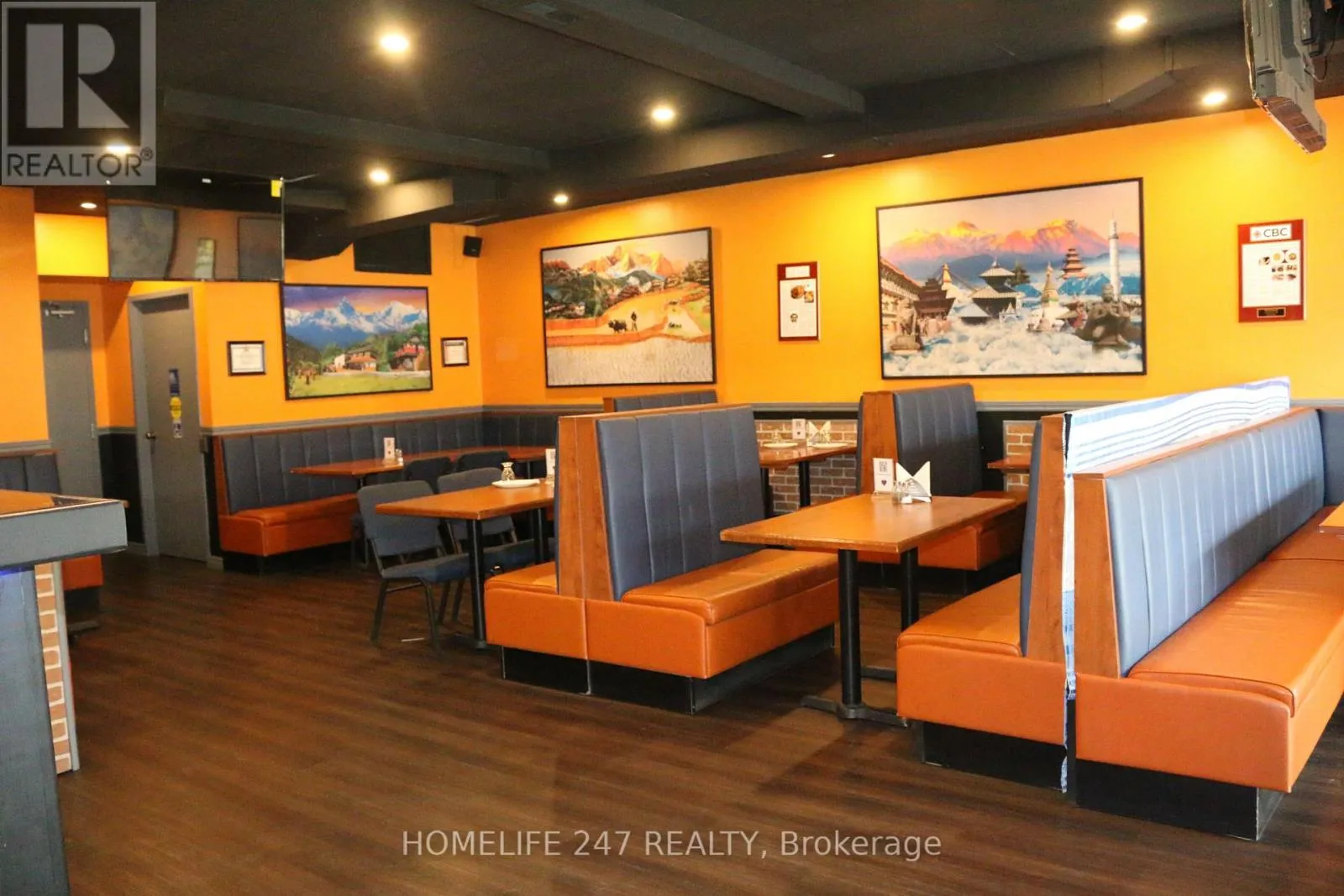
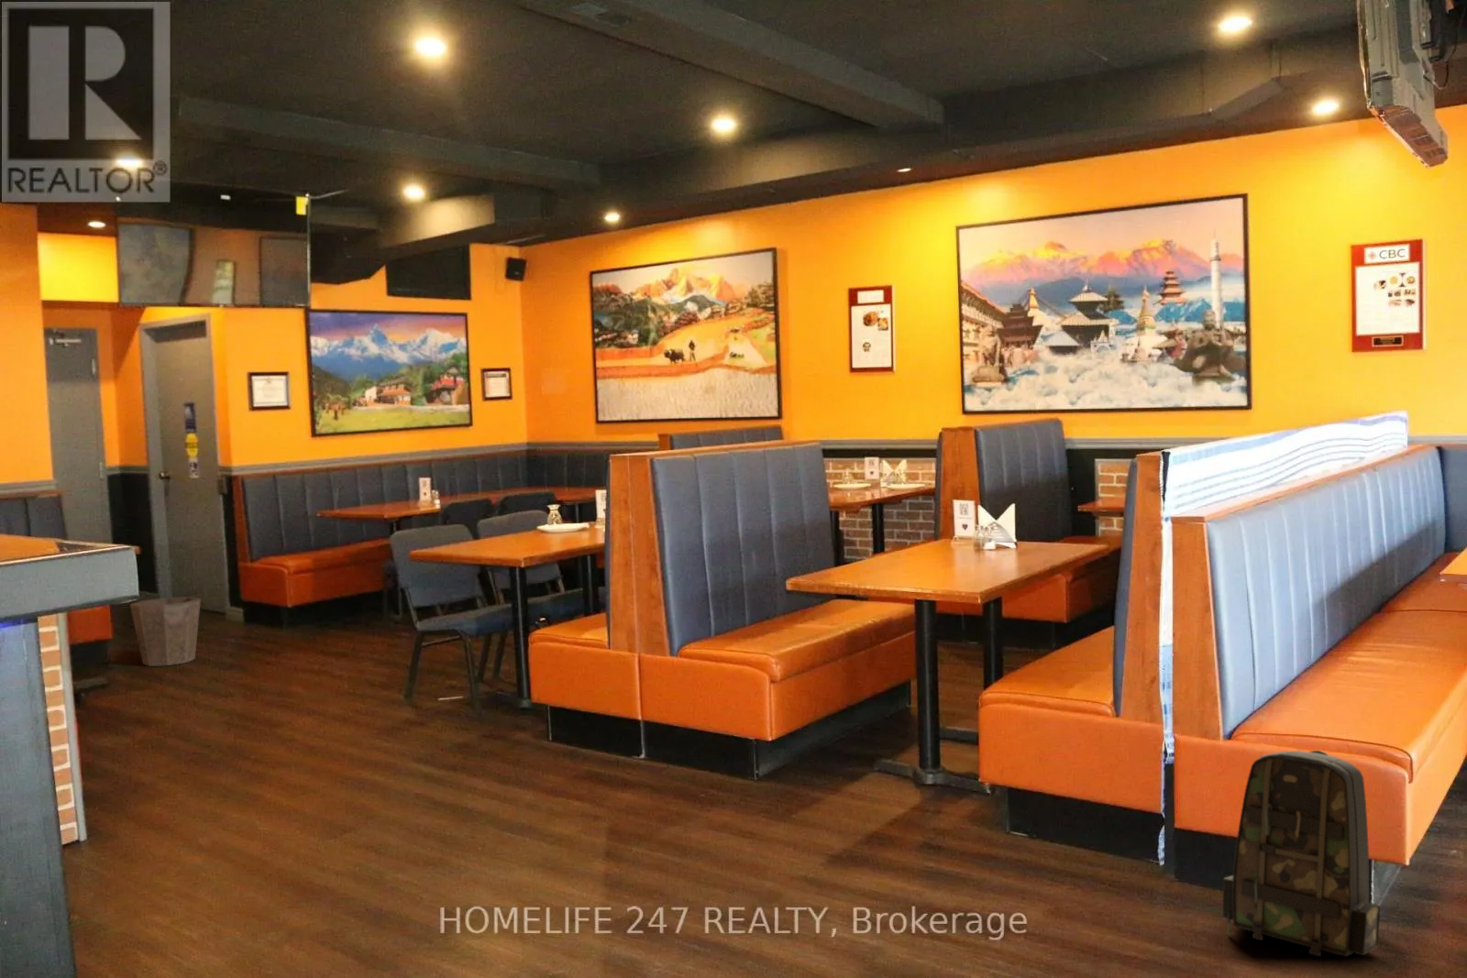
+ backpack (1308, 844)
+ waste bin (167, 631)
